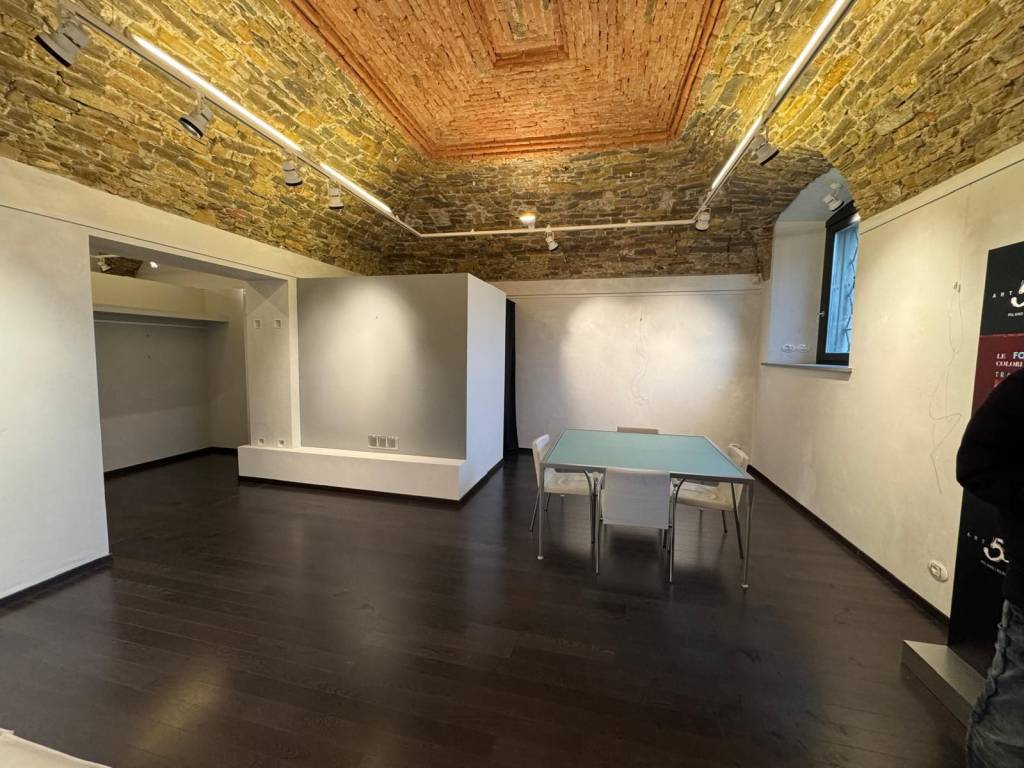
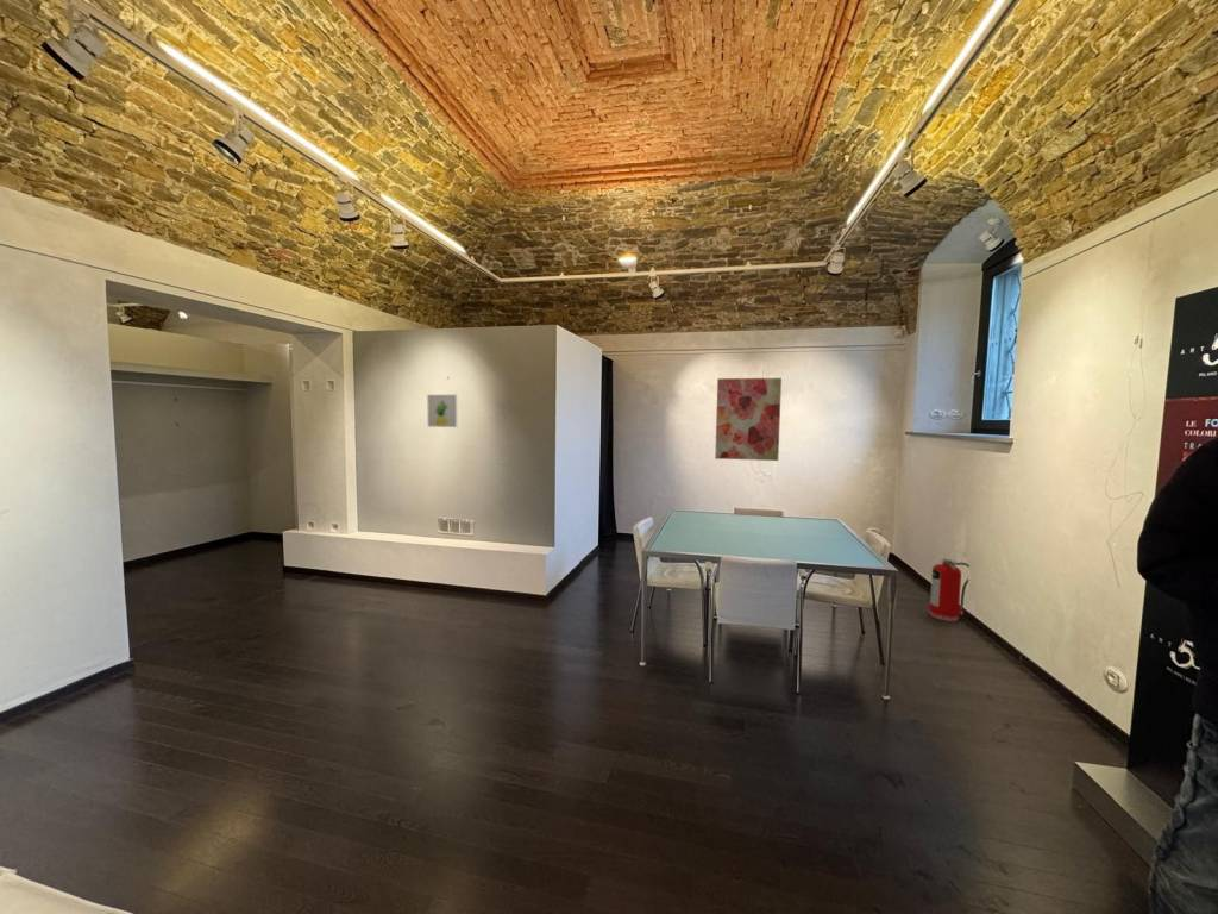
+ wall art (747, 419)
+ wall art (441, 411)
+ fire extinguisher (952, 588)
